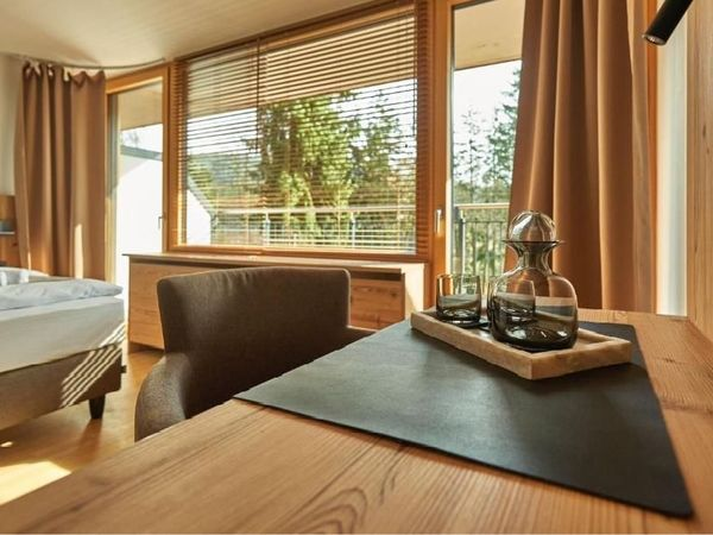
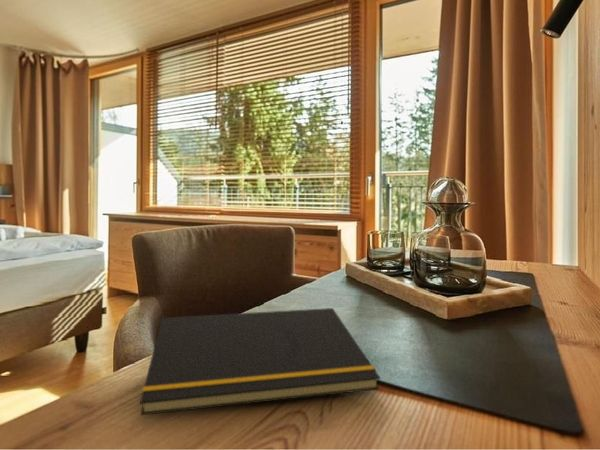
+ notepad (258, 349)
